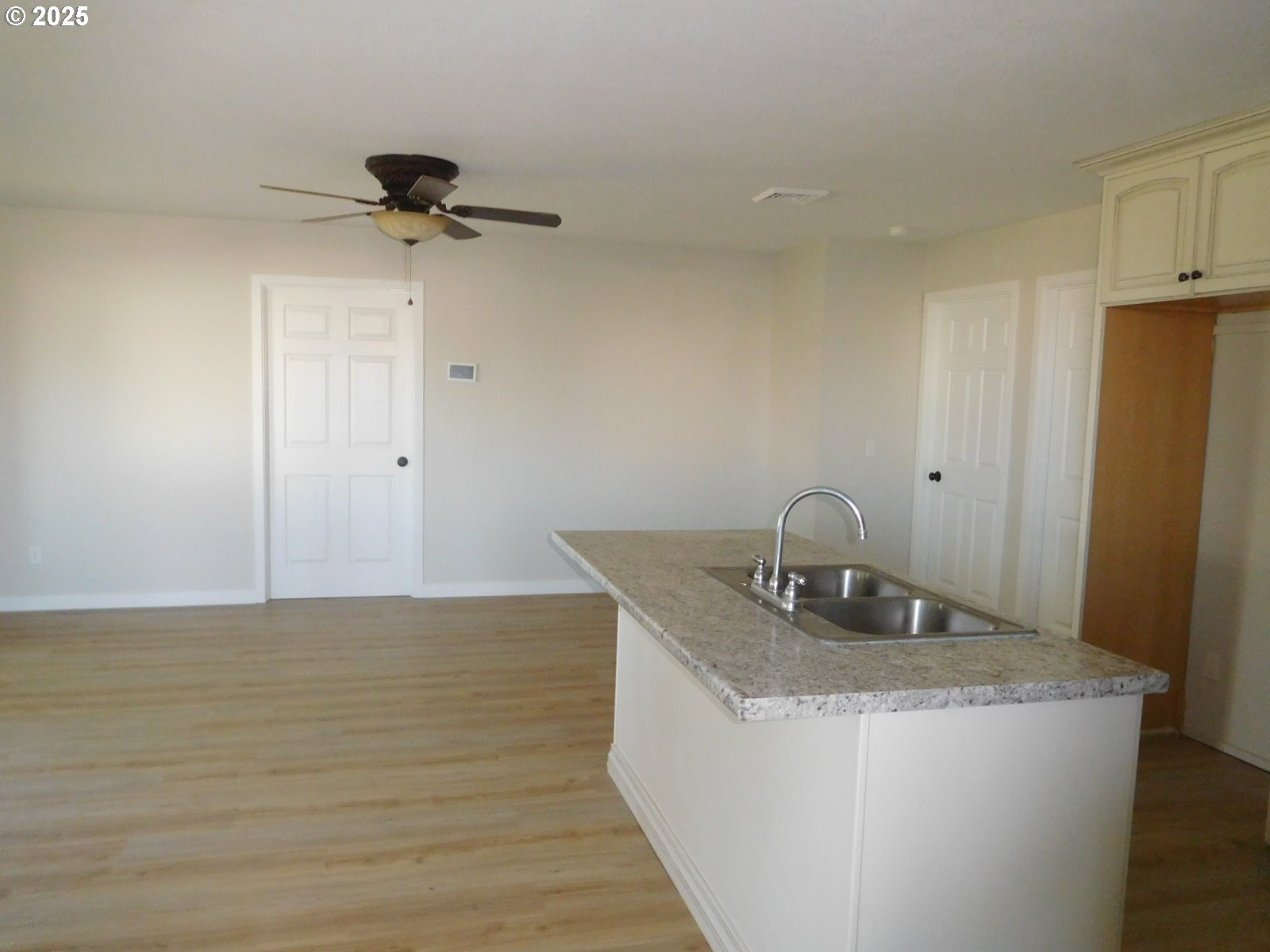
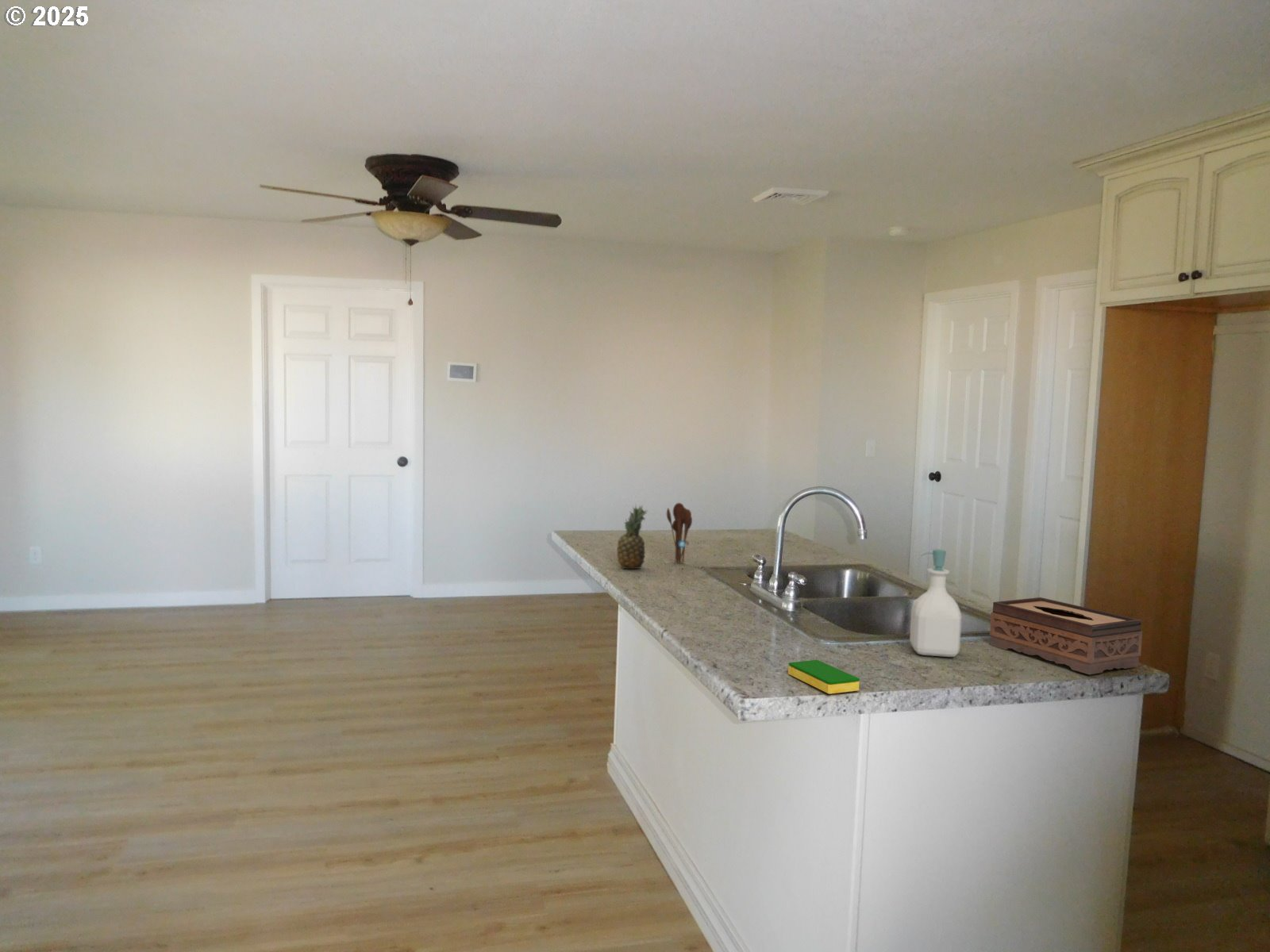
+ soap bottle (937, 601)
+ fruit (632, 536)
+ tissue box (1063, 633)
+ utensil holder (679, 532)
+ dish sponge (822, 676)
